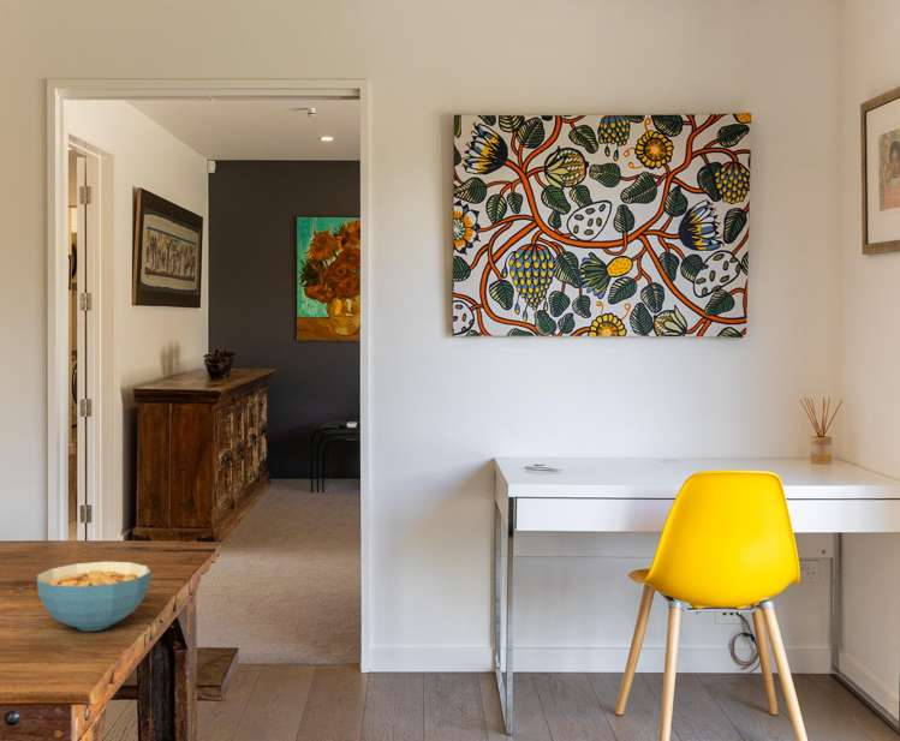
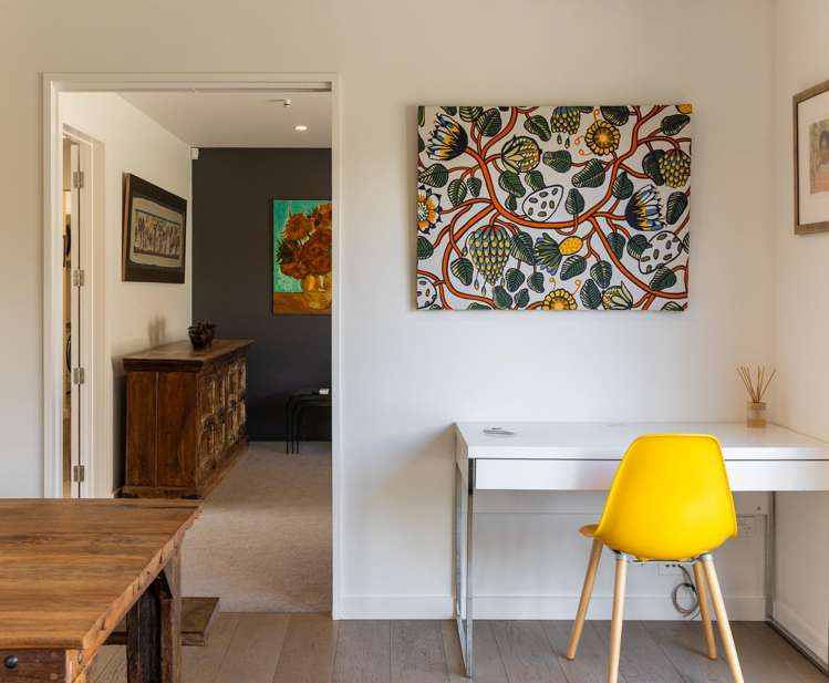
- cereal bowl (94, 599)
